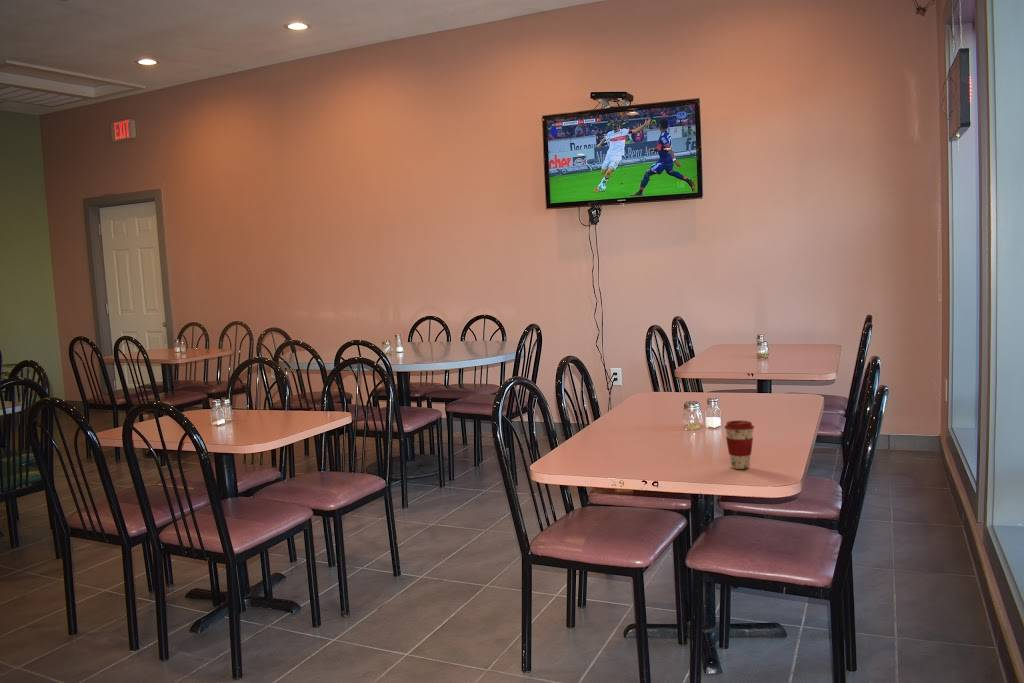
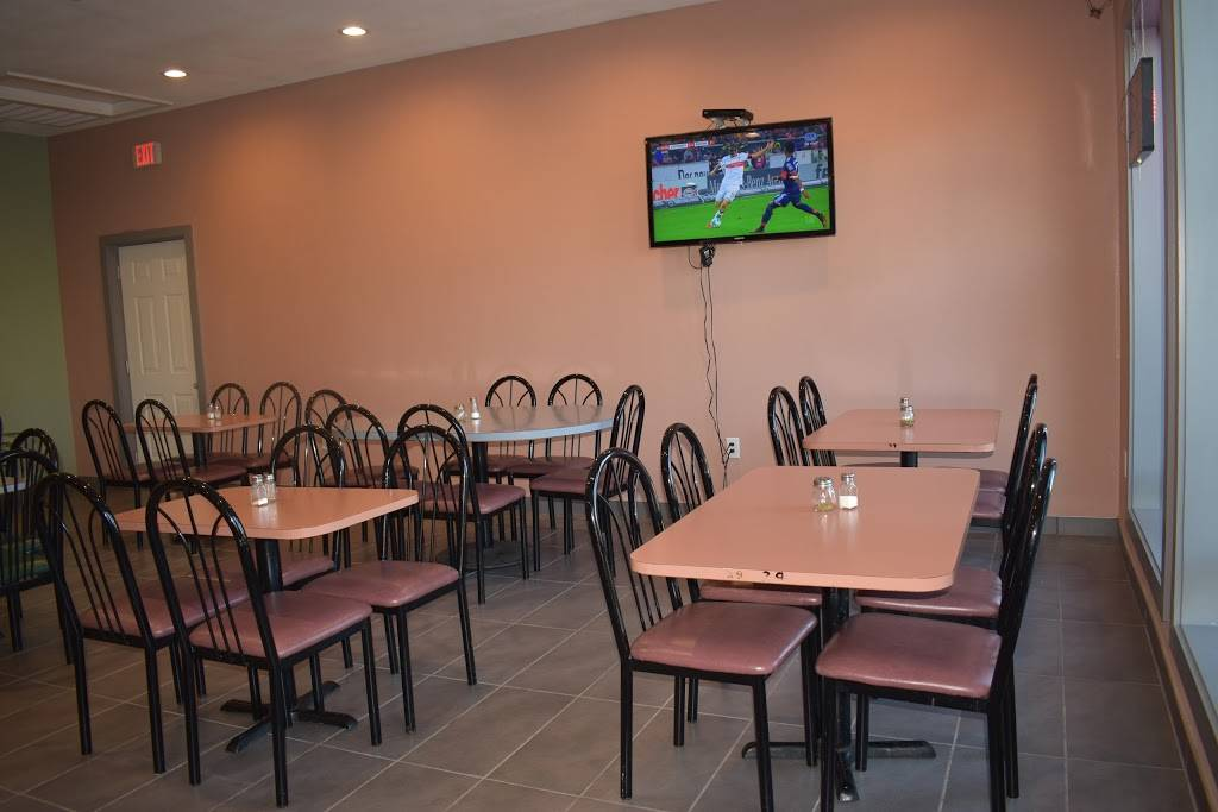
- coffee cup (739, 444)
